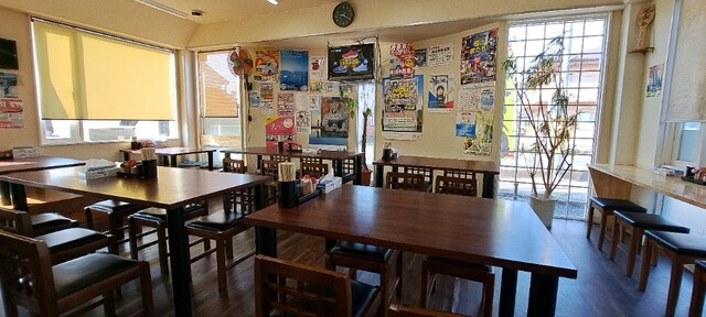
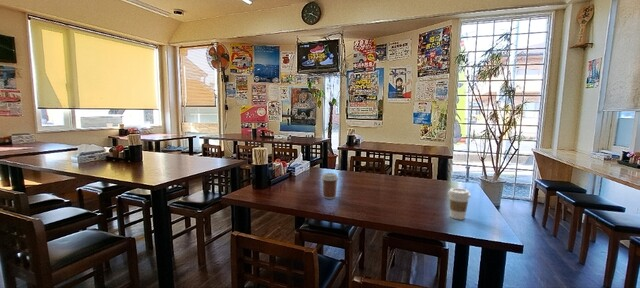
+ coffee cup (458, 203)
+ coffee cup (329, 185)
